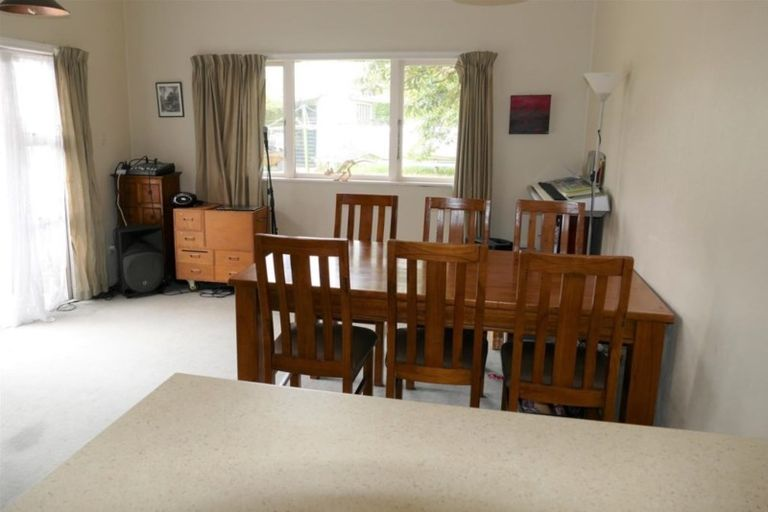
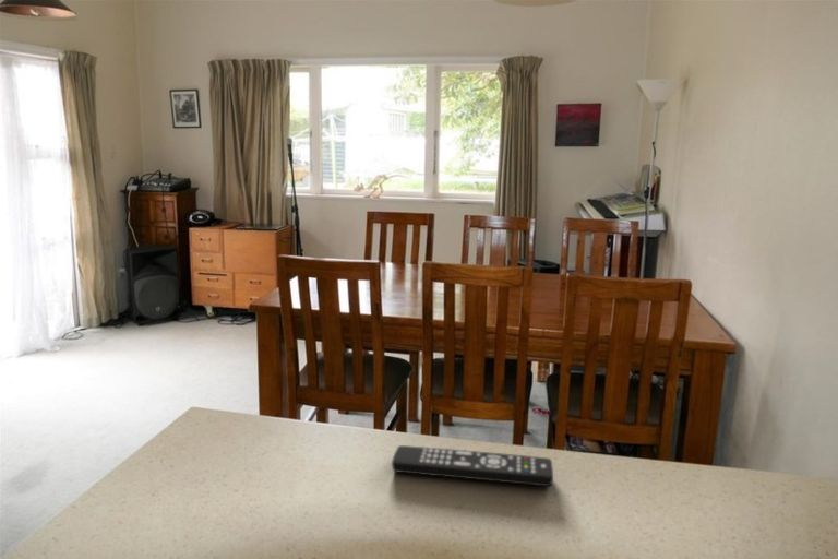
+ remote control (471, 465)
